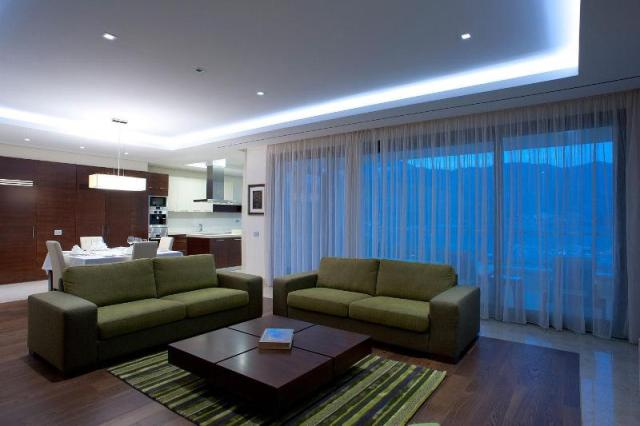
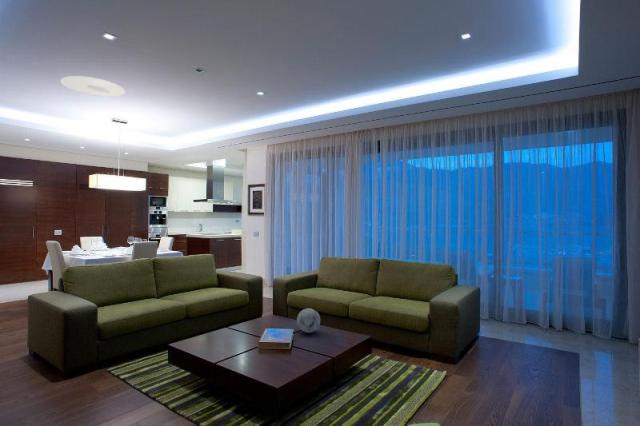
+ decorative orb (308, 320)
+ ceiling light (94, 84)
